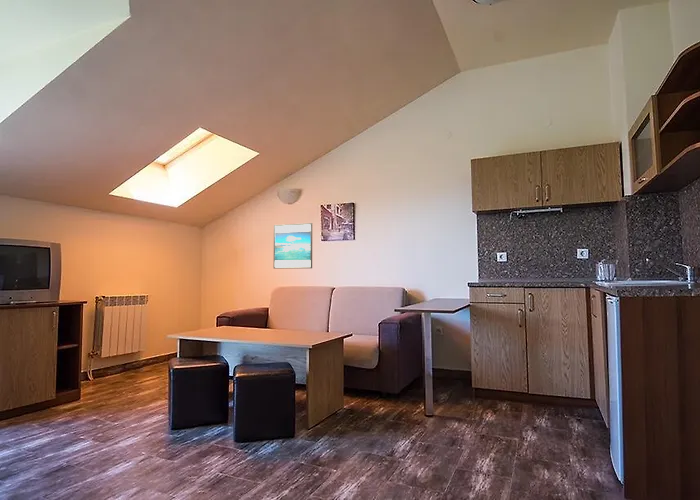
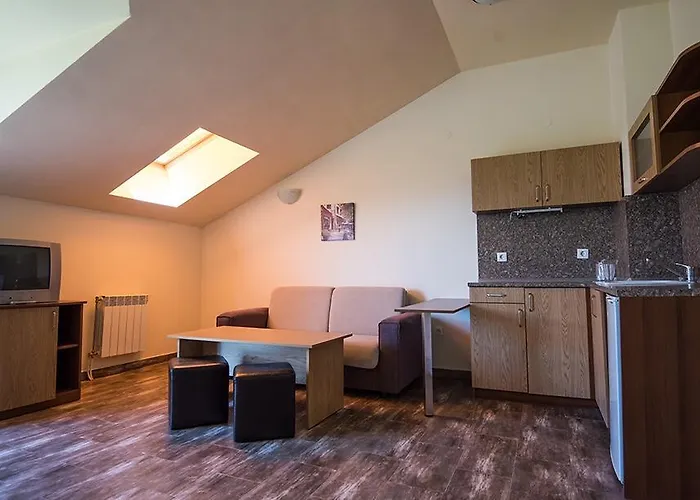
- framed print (292, 246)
